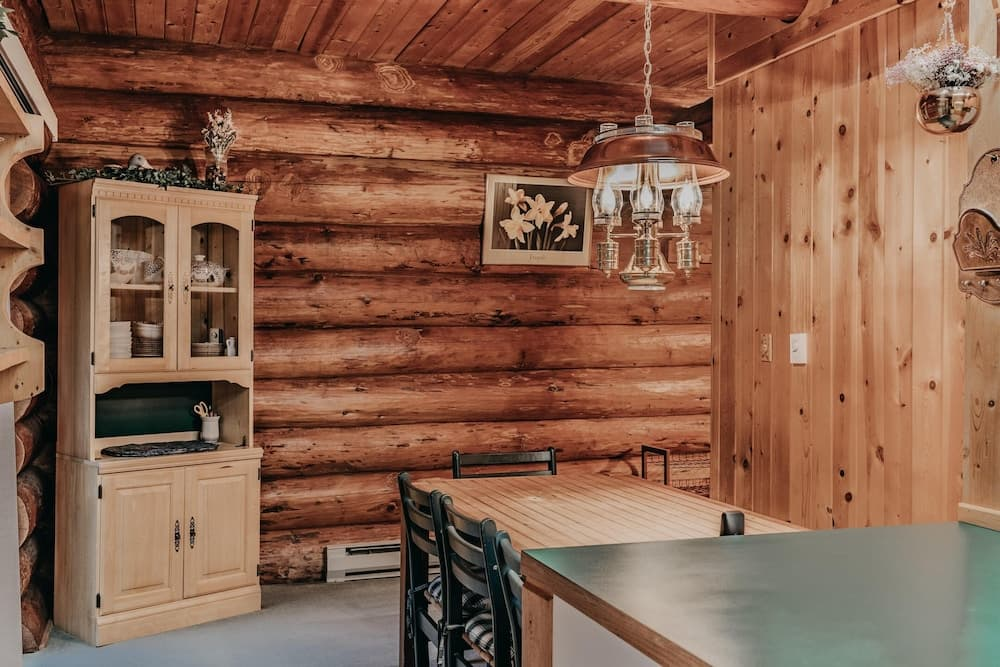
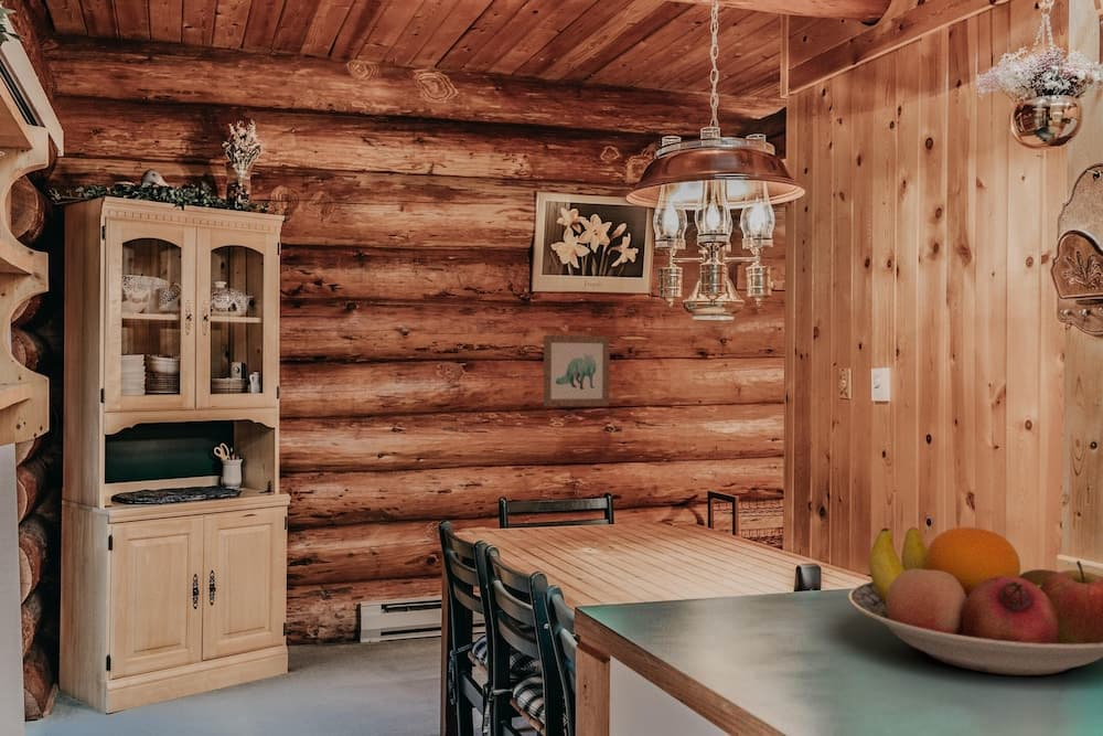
+ fruit bowl (996, 594)
+ wall art (577, 371)
